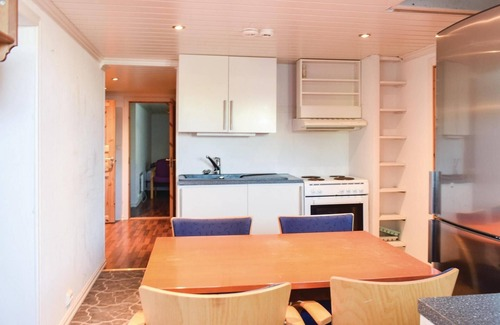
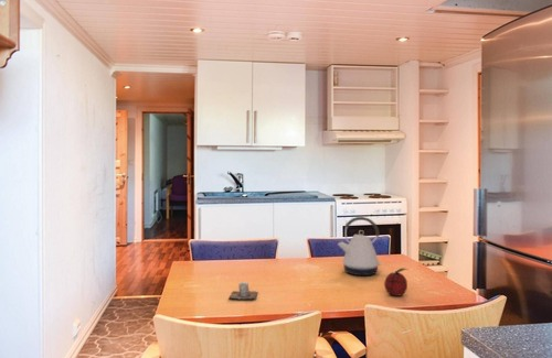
+ fruit (396, 281)
+ cup (243, 289)
+ kettle (359, 245)
